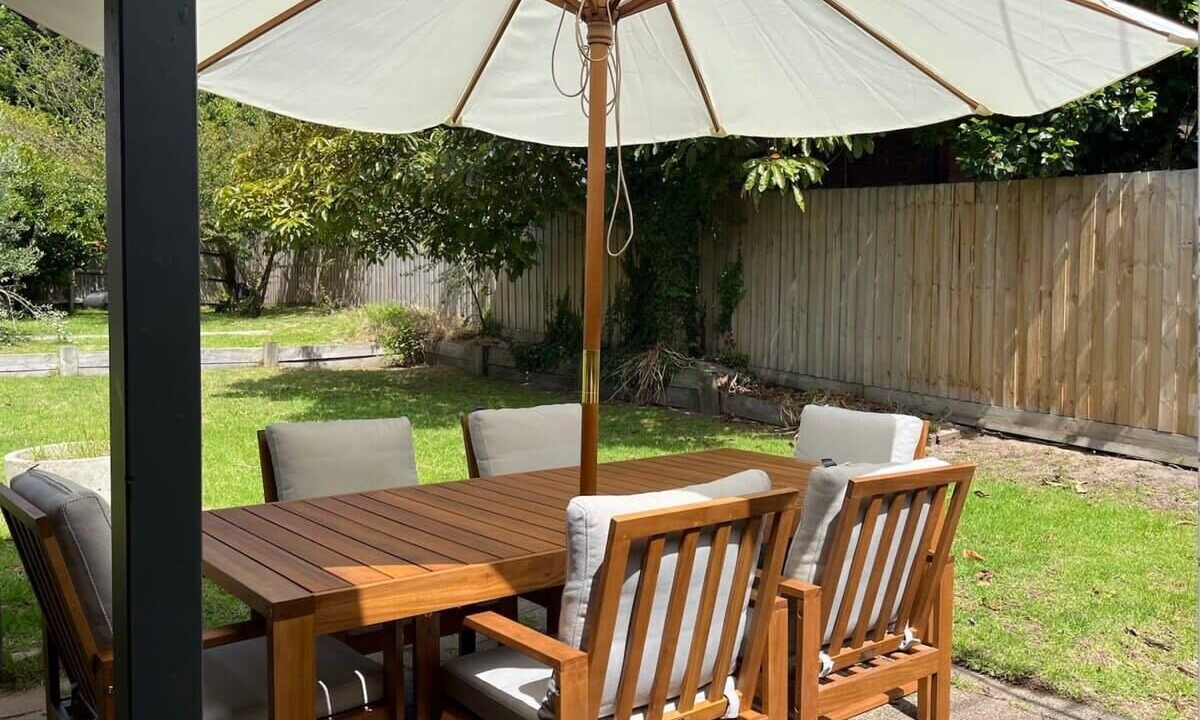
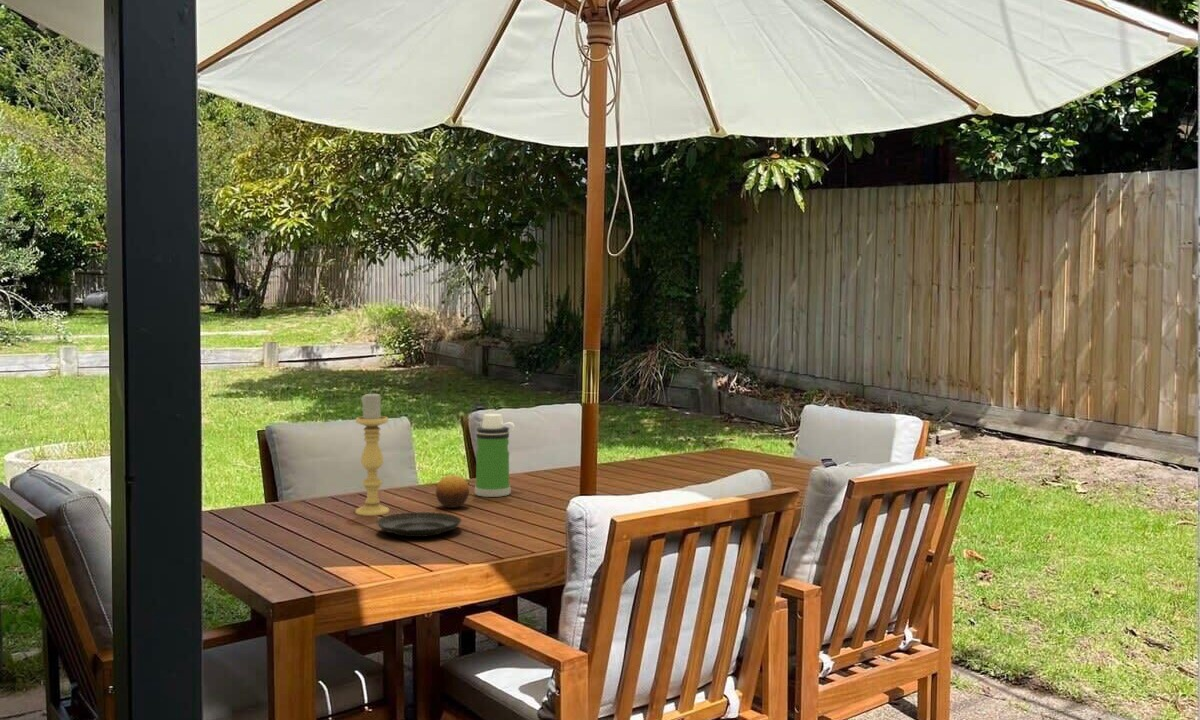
+ fruit (452, 490)
+ tart tin (419, 525)
+ candle holder (372, 452)
+ water bottle (493, 454)
